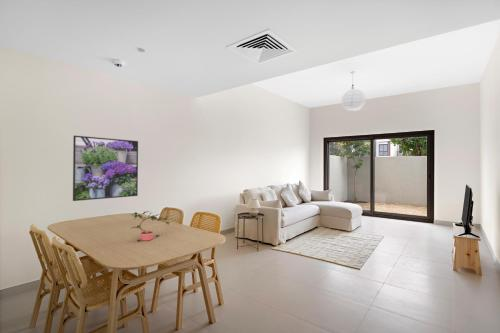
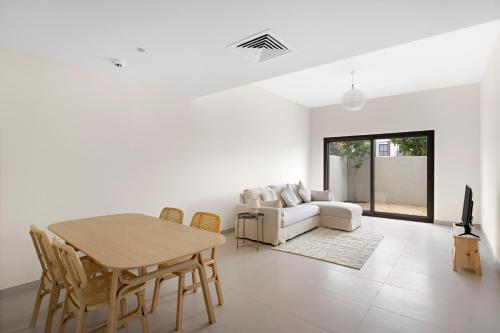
- potted plant (152, 220)
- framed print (108, 168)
